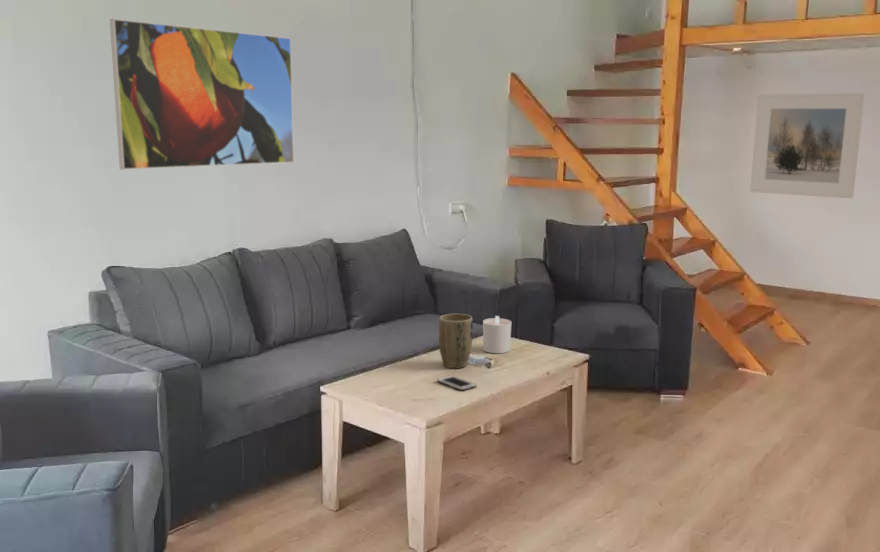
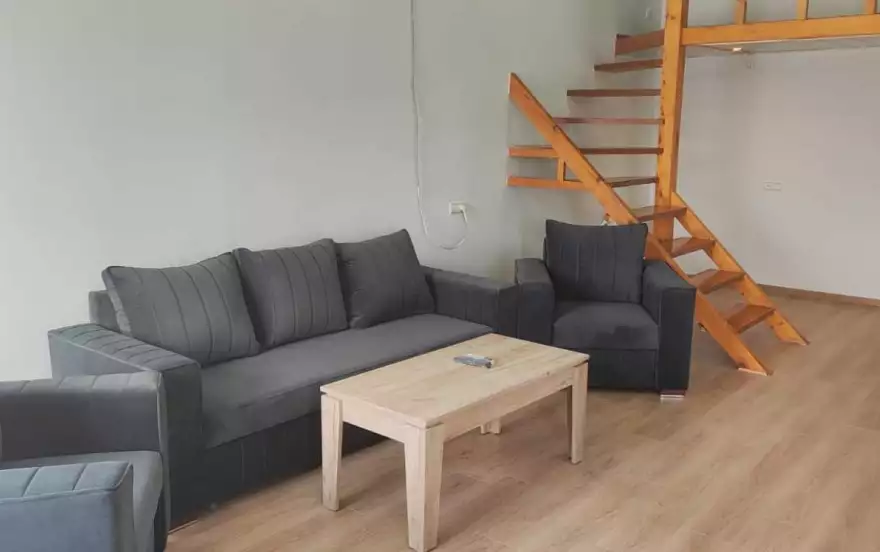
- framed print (211, 98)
- candle (496, 332)
- cell phone (456, 382)
- plant pot (455, 341)
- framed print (804, 145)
